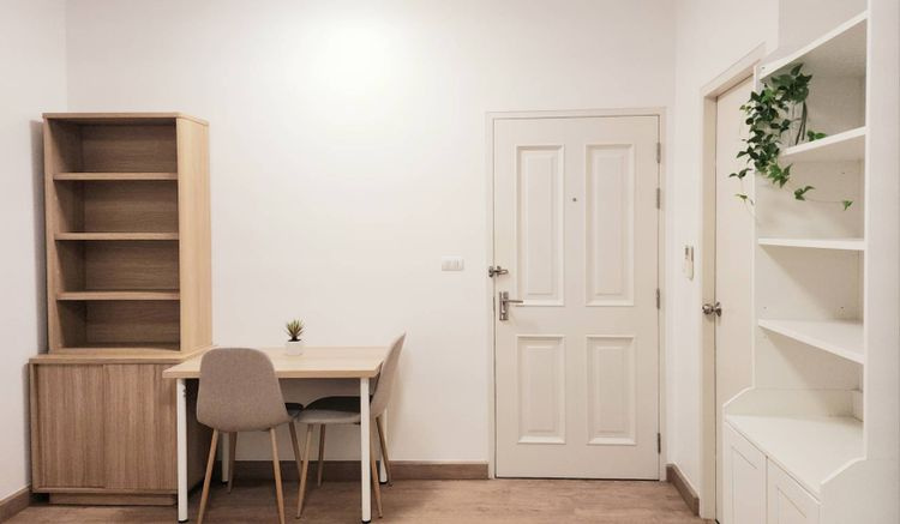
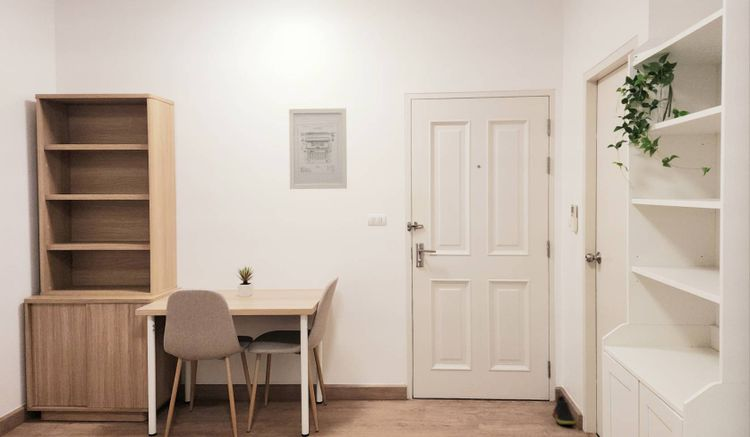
+ wall art (317, 148)
+ shoe (563, 410)
